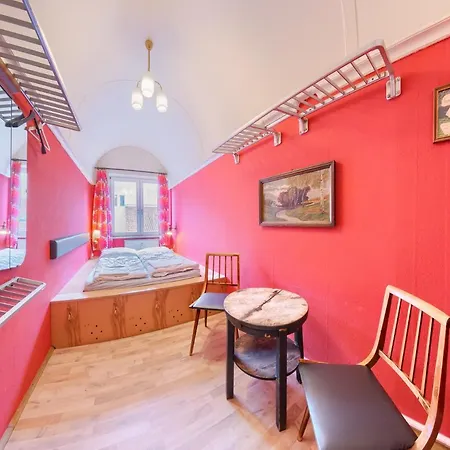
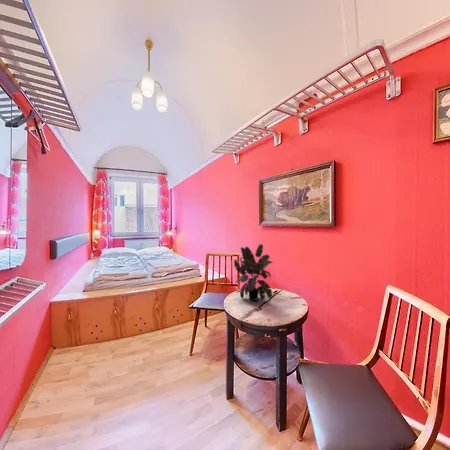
+ potted plant (256, 272)
